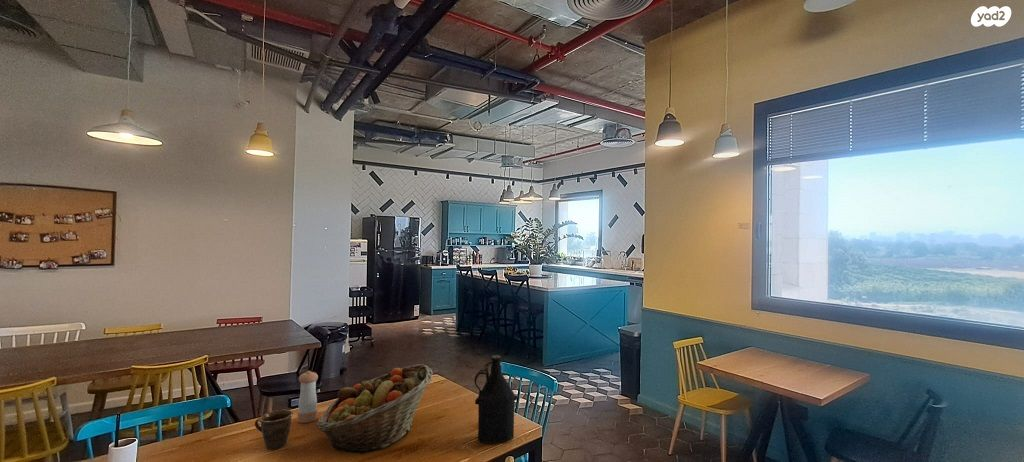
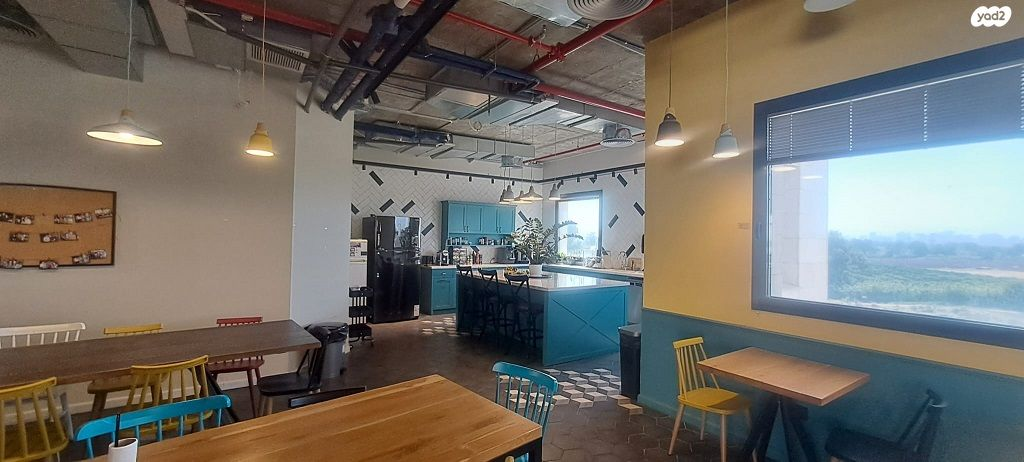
- mug (273, 429)
- bottle (496, 397)
- pepper shaker (308, 395)
- fruit basket (379, 402)
